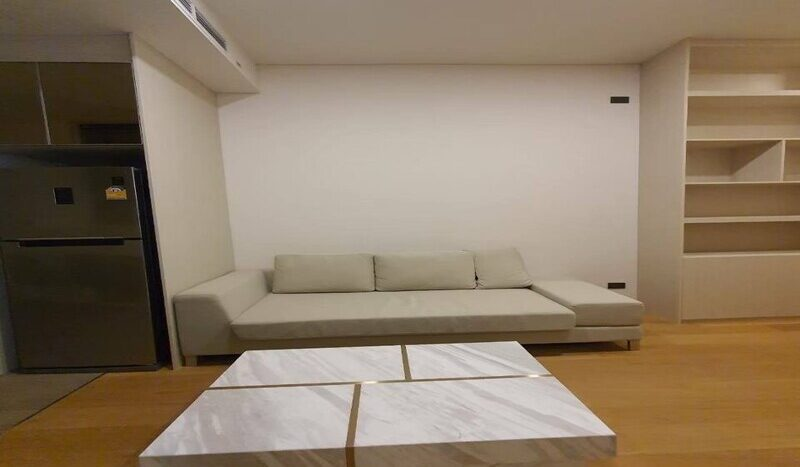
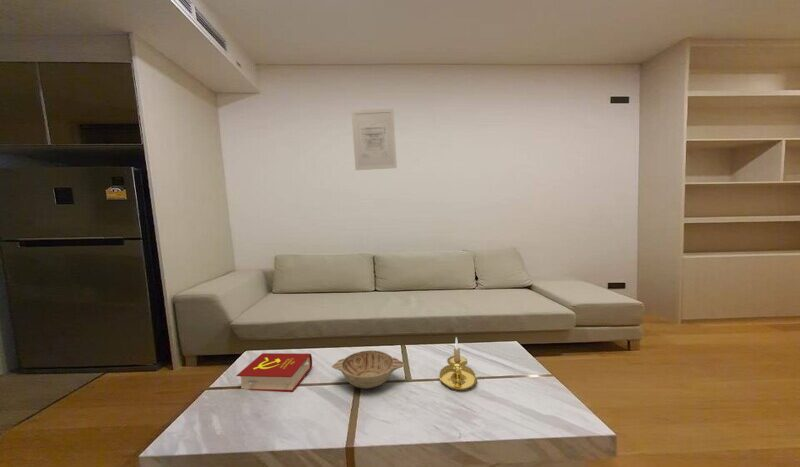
+ candle holder (456, 357)
+ decorative bowl (368, 371)
+ wall art (374, 139)
+ book (276, 370)
